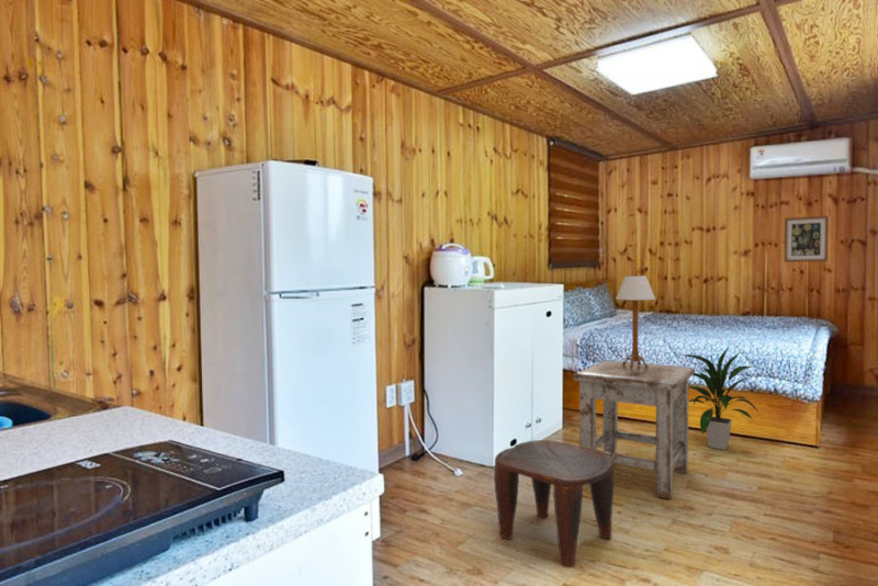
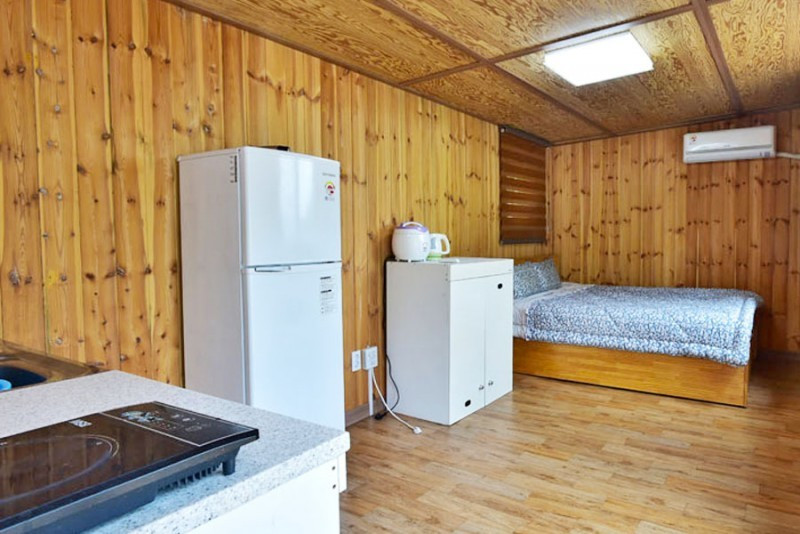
- wall art (806, 239)
- table lamp (634, 319)
- stool (632, 432)
- indoor plant (714, 396)
- stool (554, 497)
